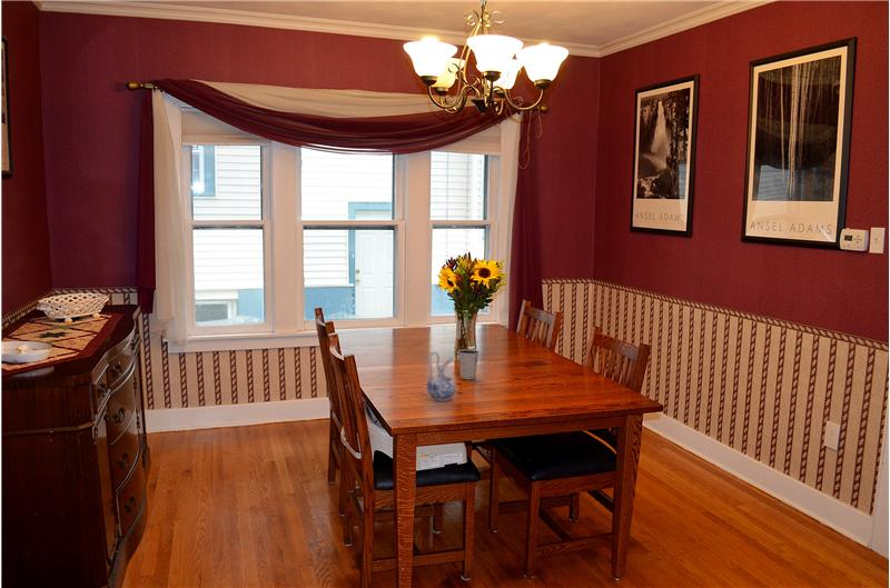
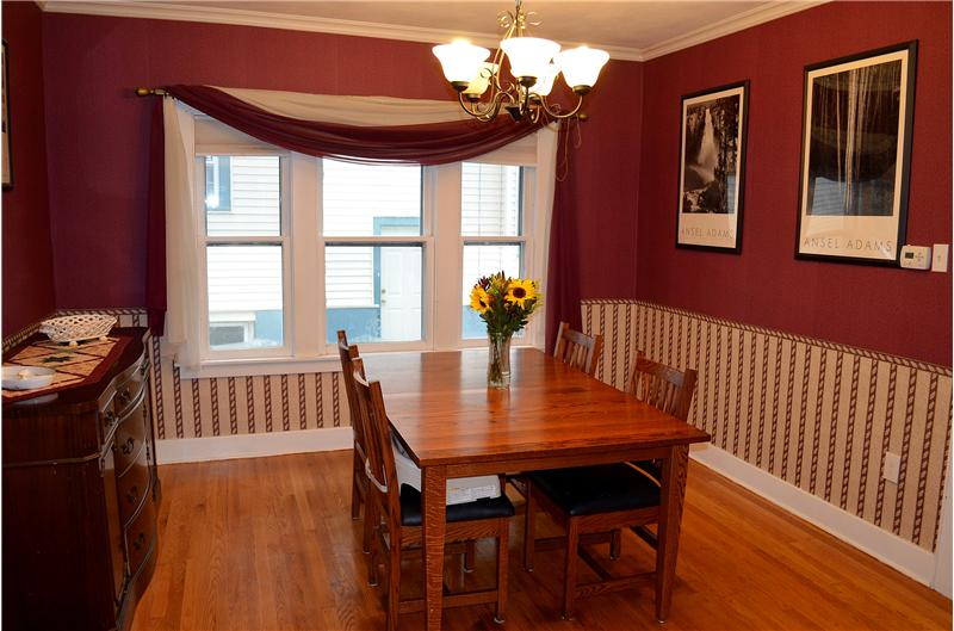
- dixie cup (467, 365)
- ceramic pitcher (441, 375)
